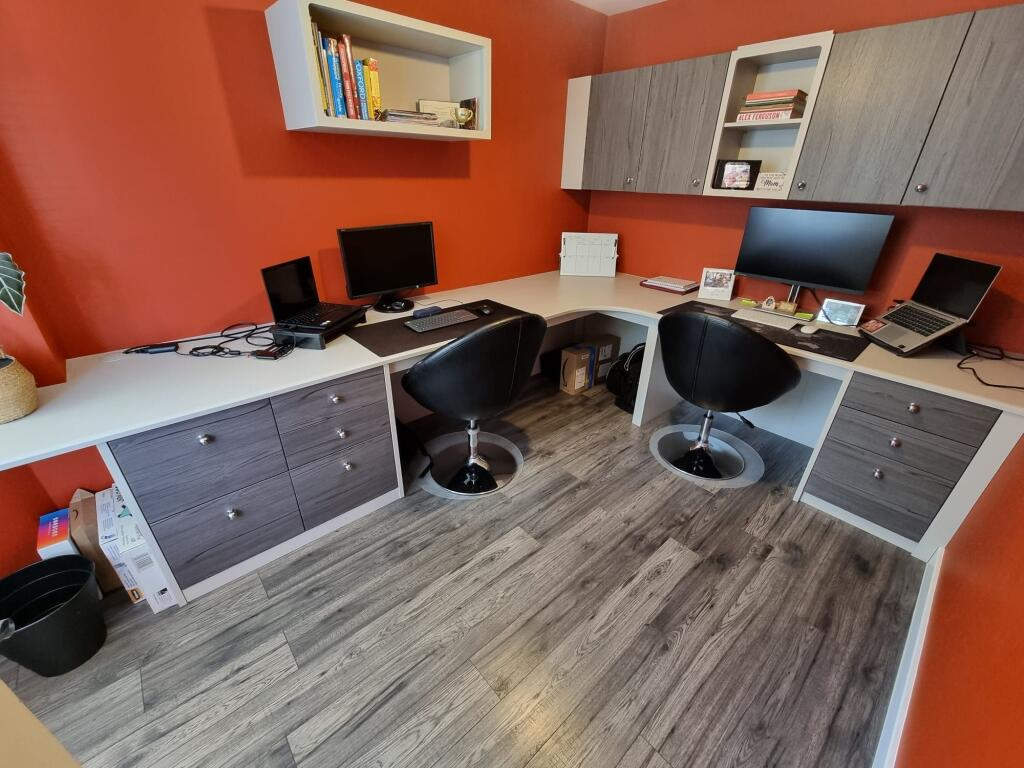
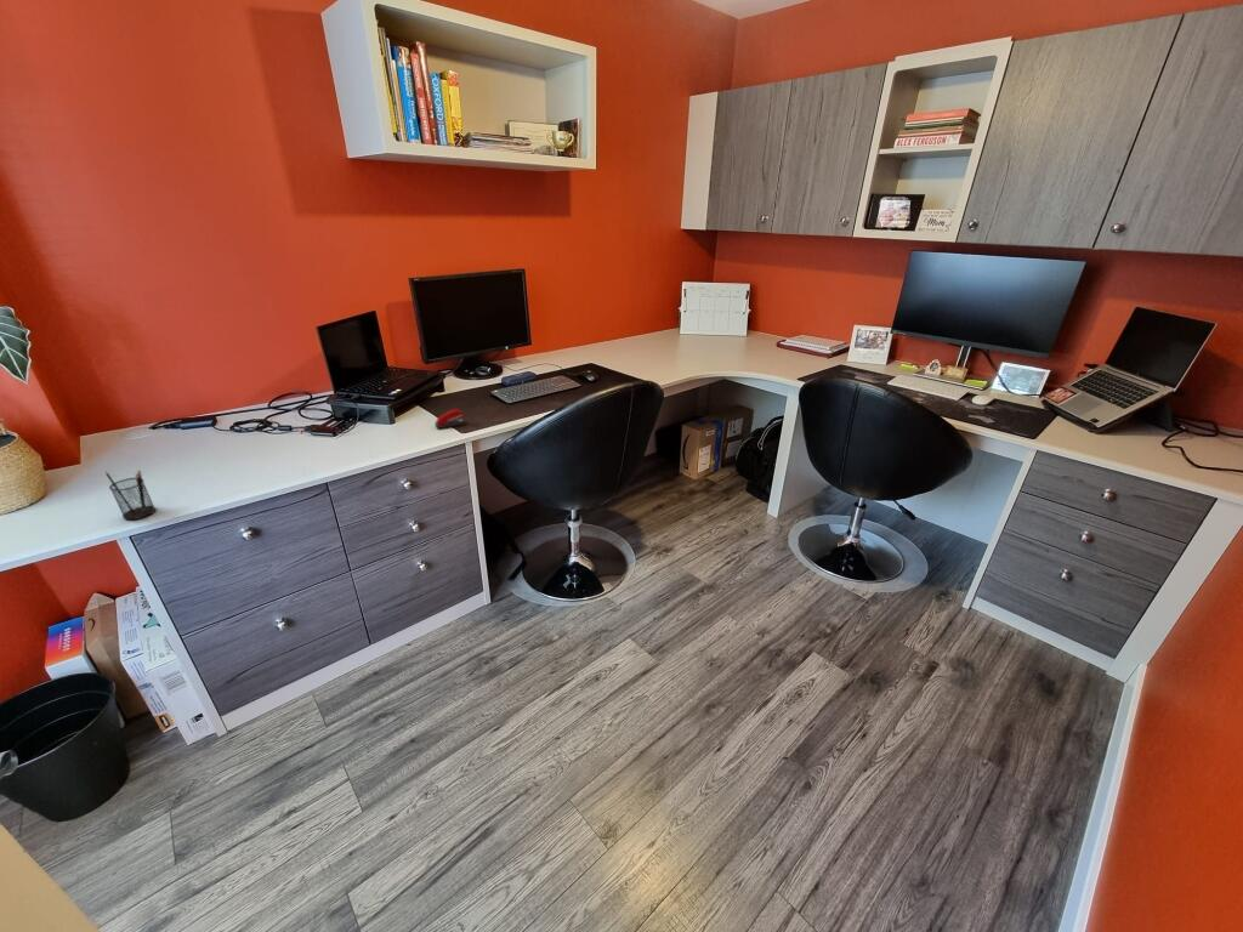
+ pencil holder (130, 491)
+ stapler (449, 417)
